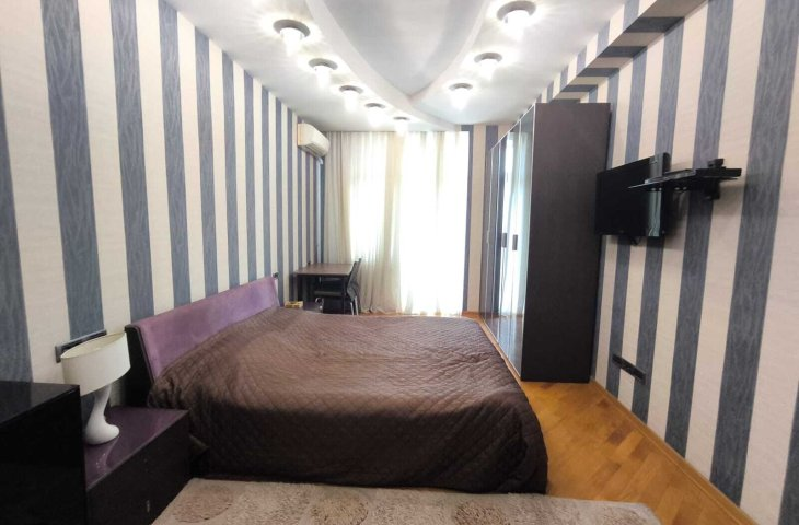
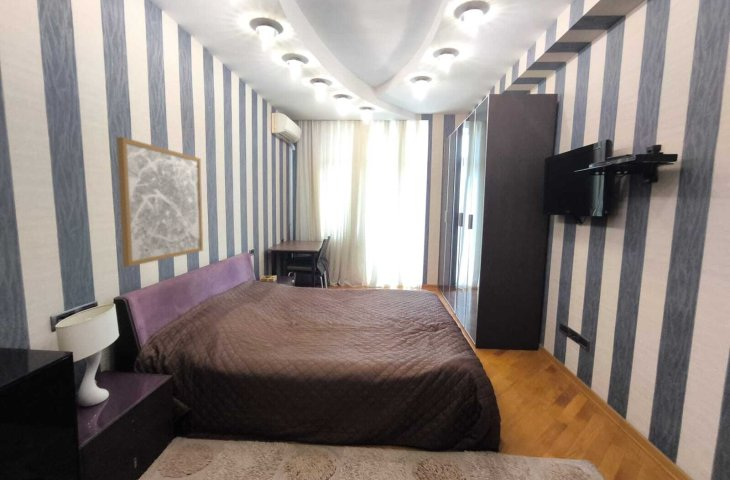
+ wall art (167, 204)
